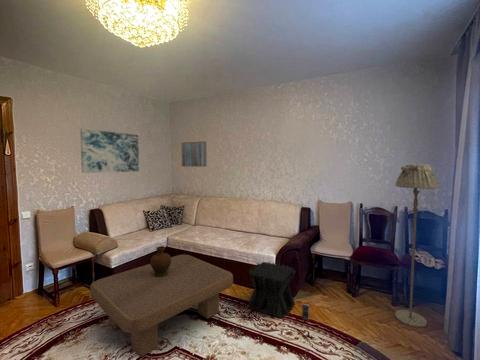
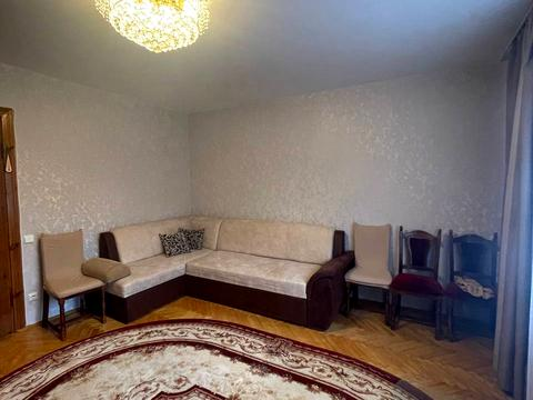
- wall art (112, 152)
- side table (280, 289)
- decorative vase (160, 260)
- coffee table (165, 298)
- floor lamp (413, 243)
- wall art (193, 154)
